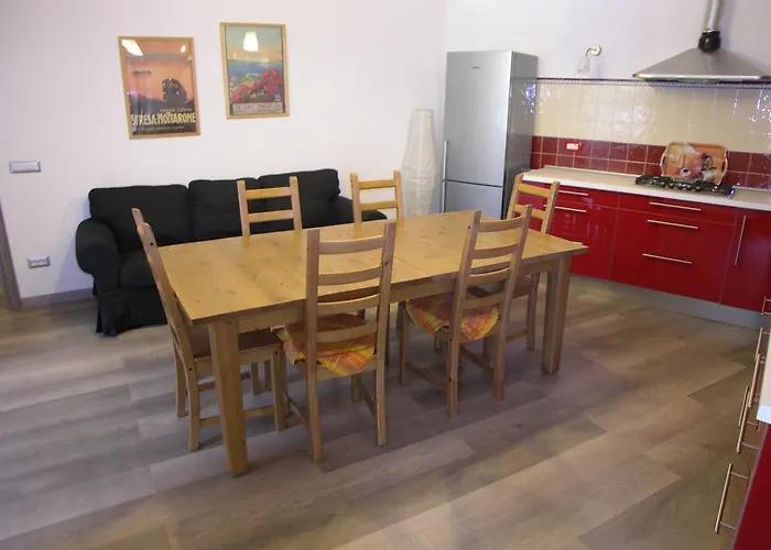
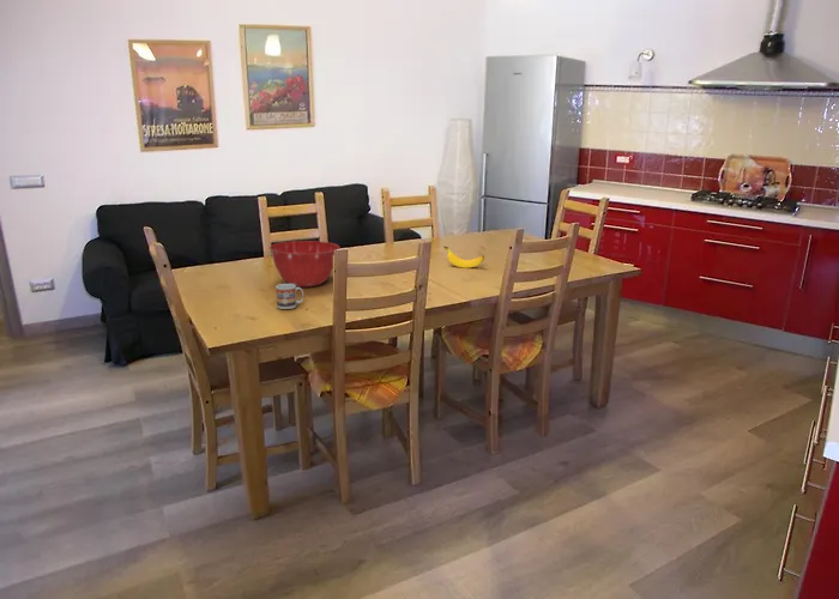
+ mixing bowl (304, 265)
+ banana (461, 259)
+ cup (290, 296)
